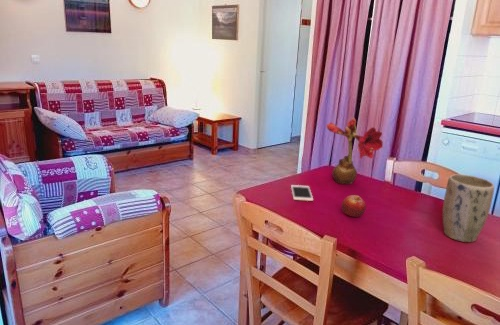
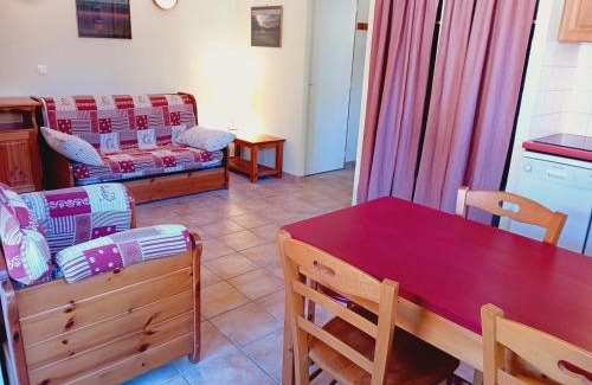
- fruit (353, 205)
- cell phone (301, 192)
- flower (351, 152)
- plant pot (465, 208)
